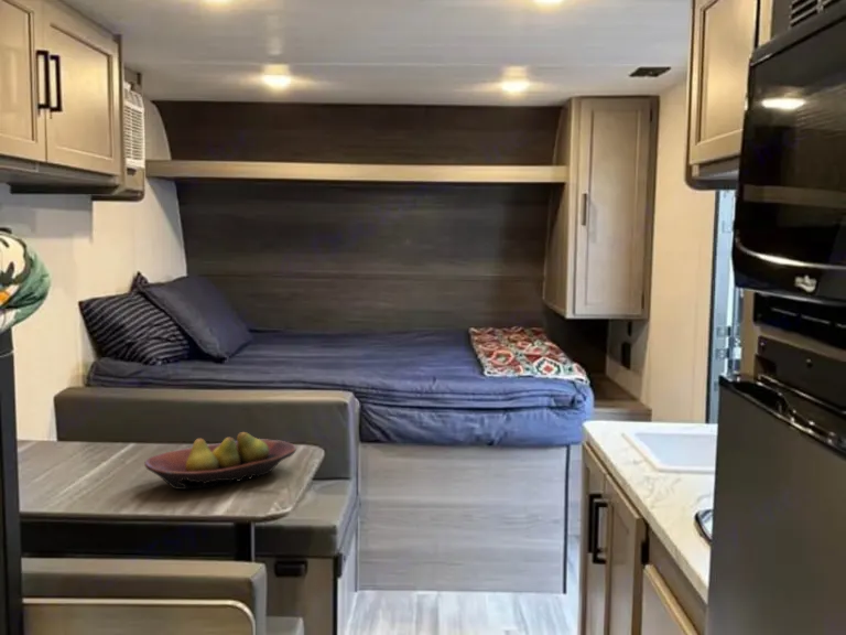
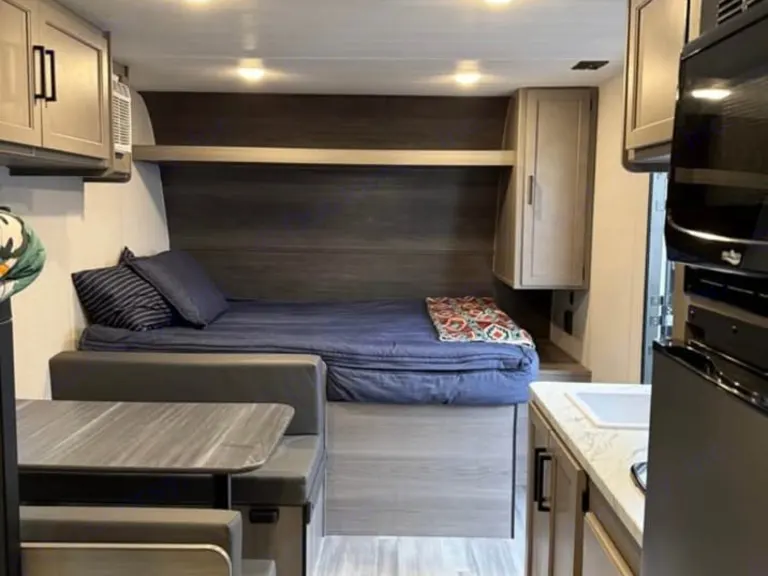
- fruit bowl (223, 456)
